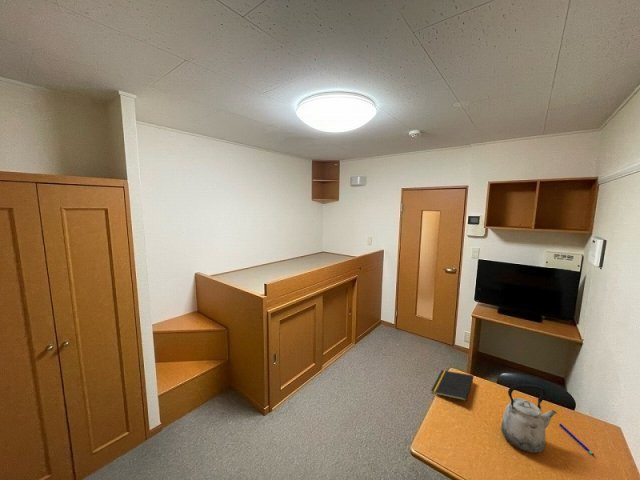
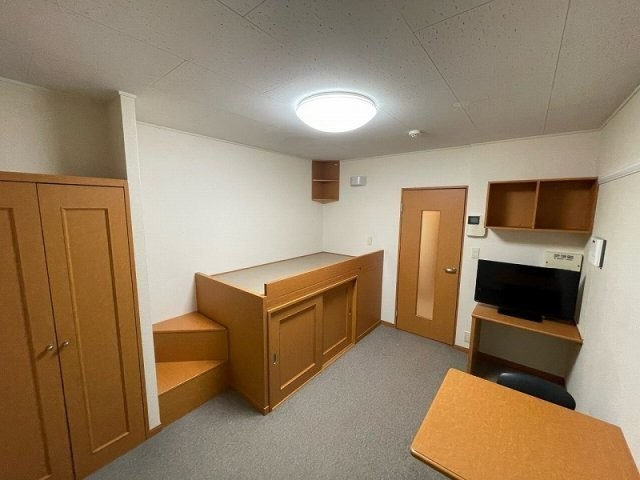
- pen (575, 438)
- notepad (452, 384)
- kettle (531, 413)
